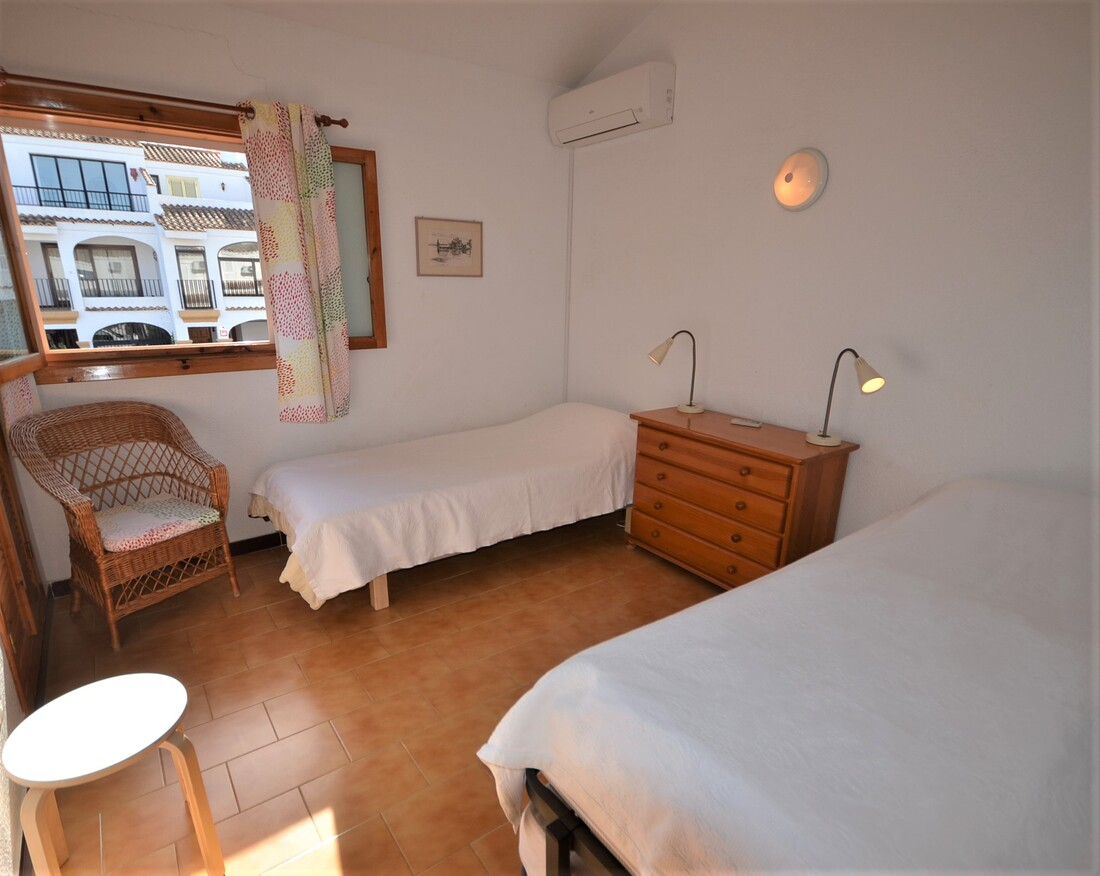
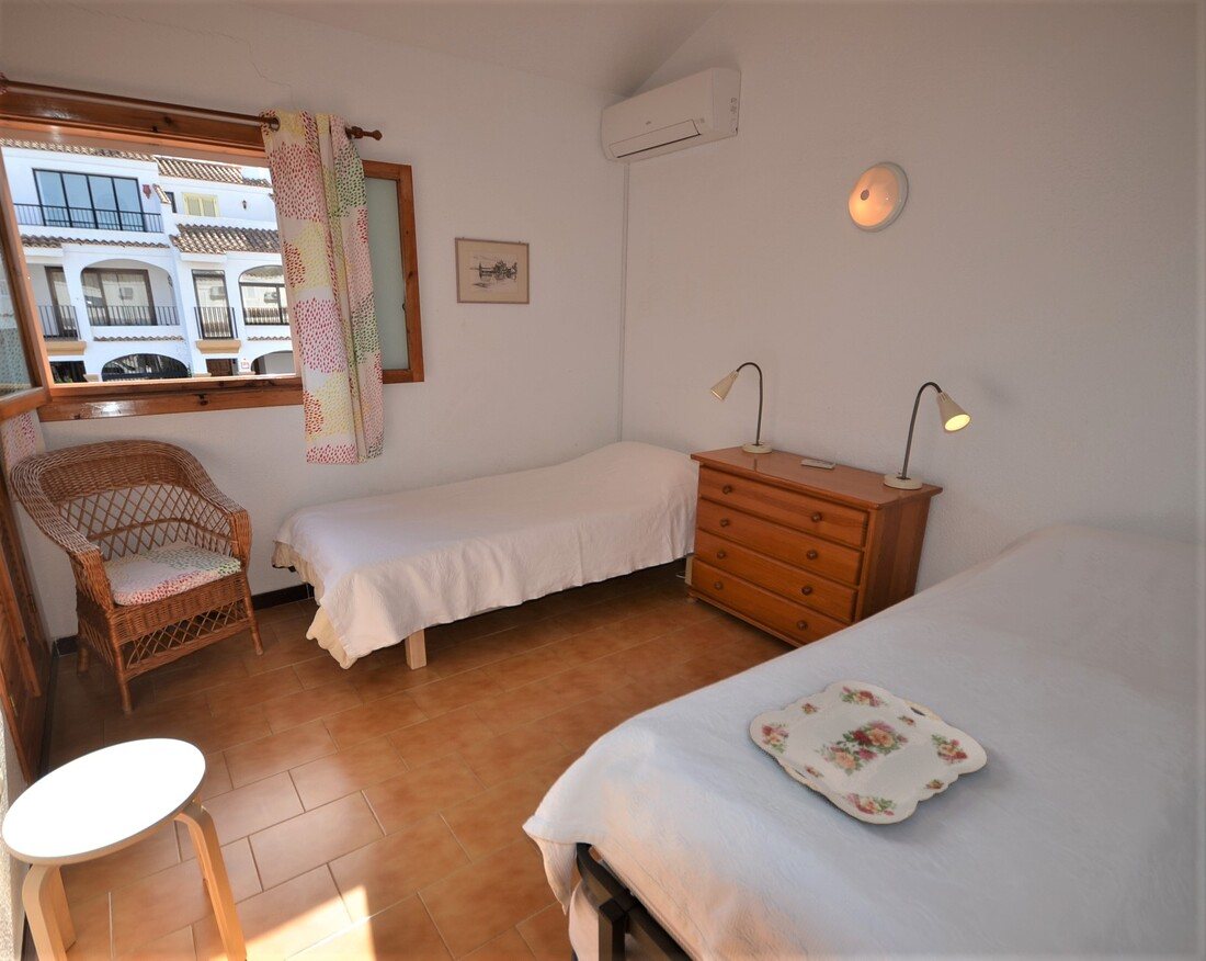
+ serving tray (864, 742)
